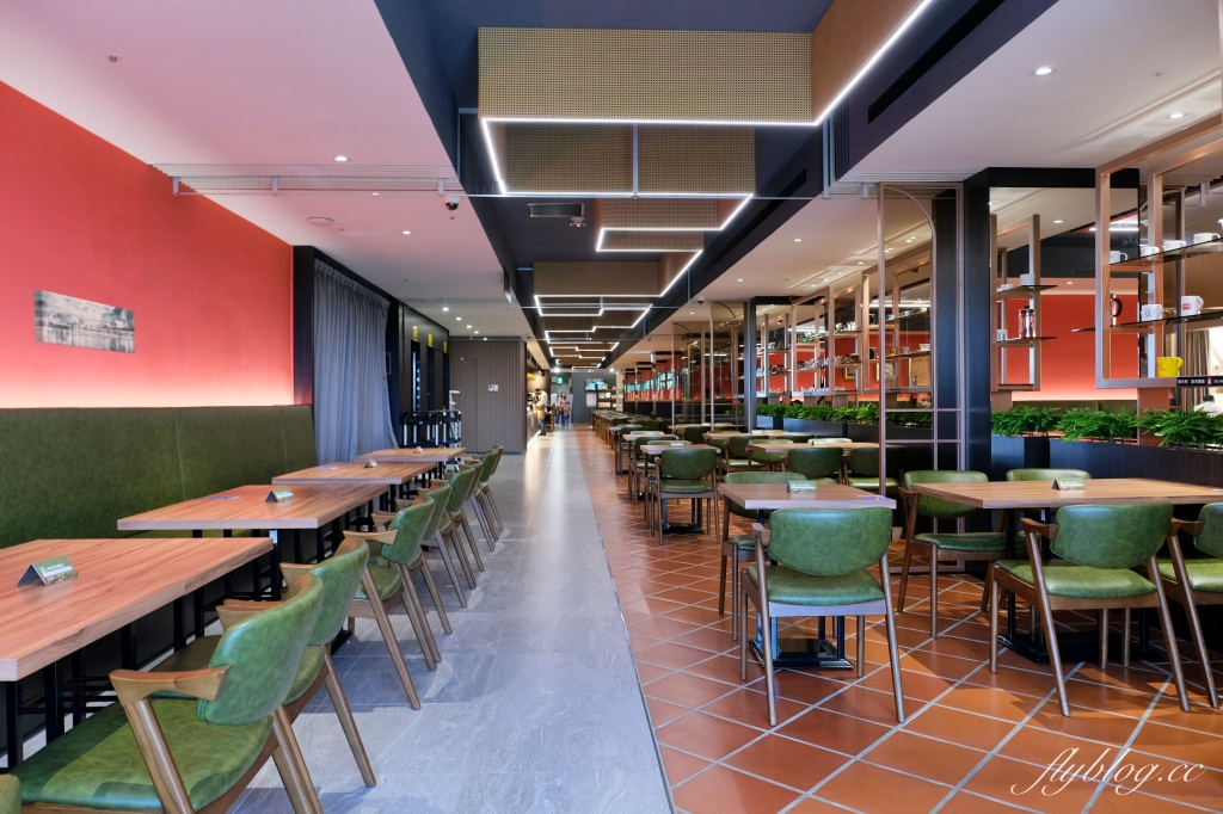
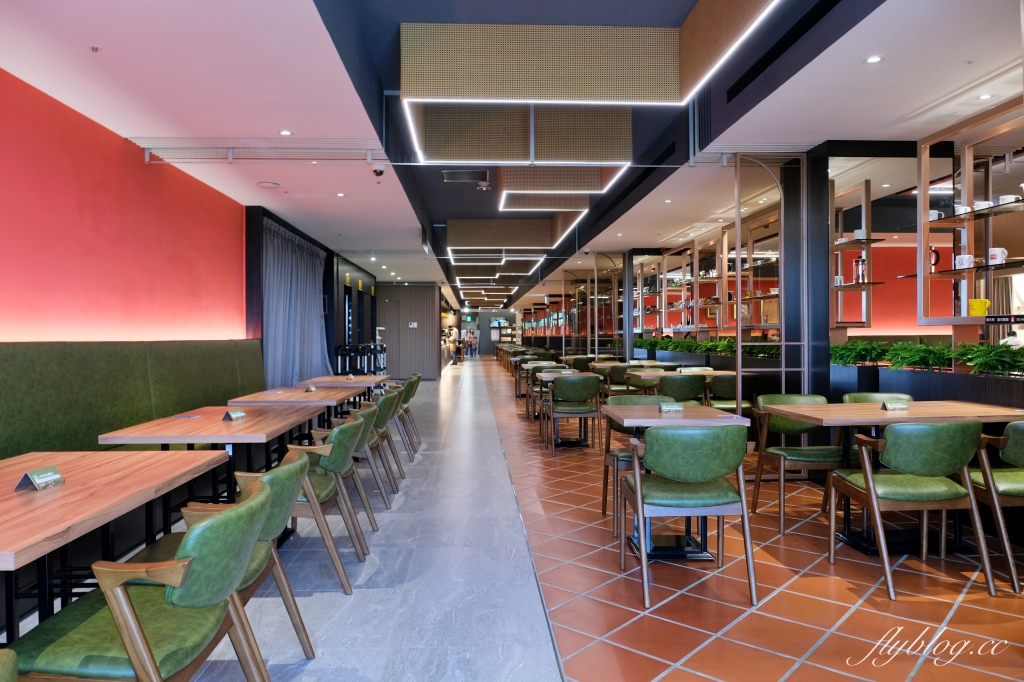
- wall art (88, 325)
